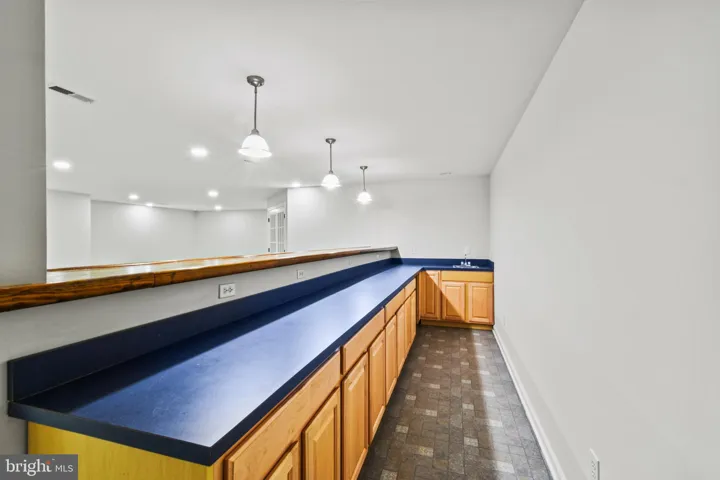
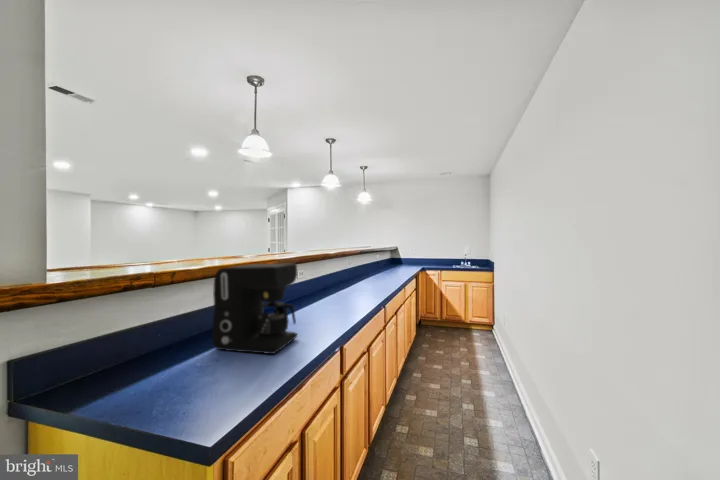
+ coffee maker (260, 304)
